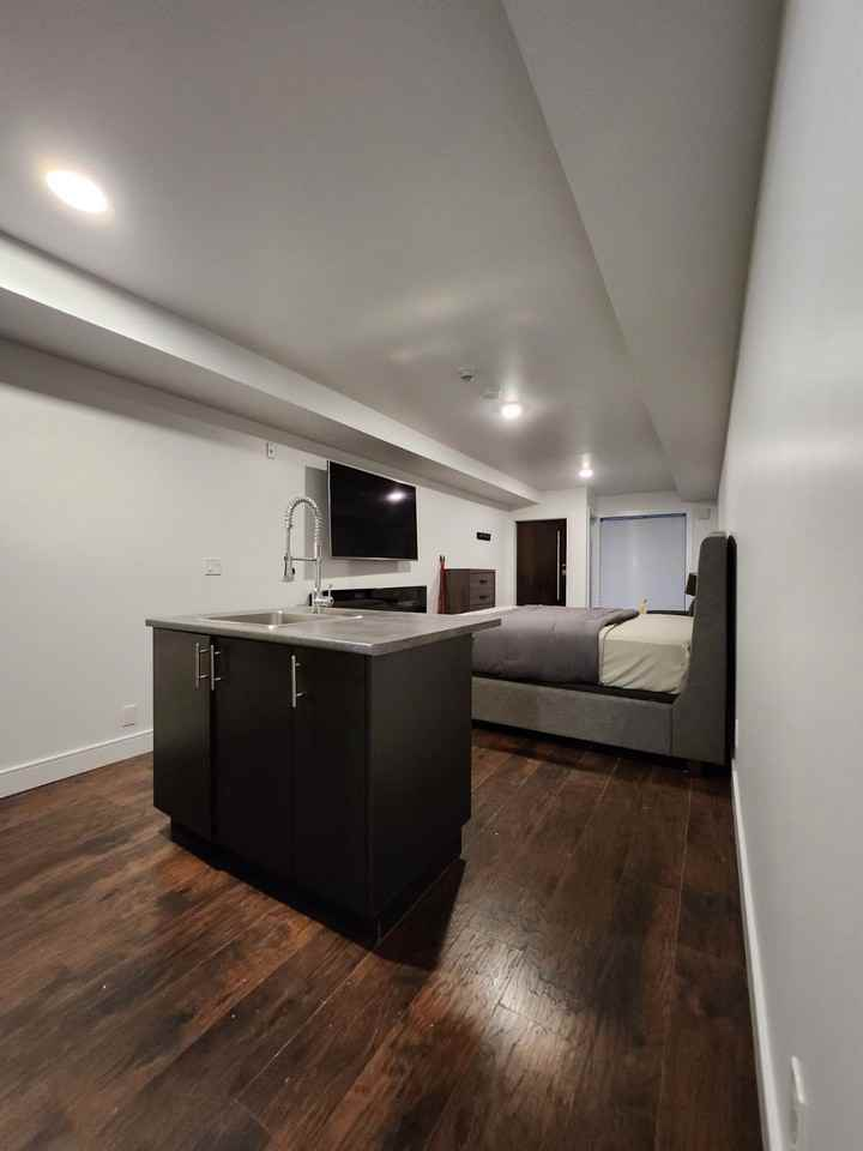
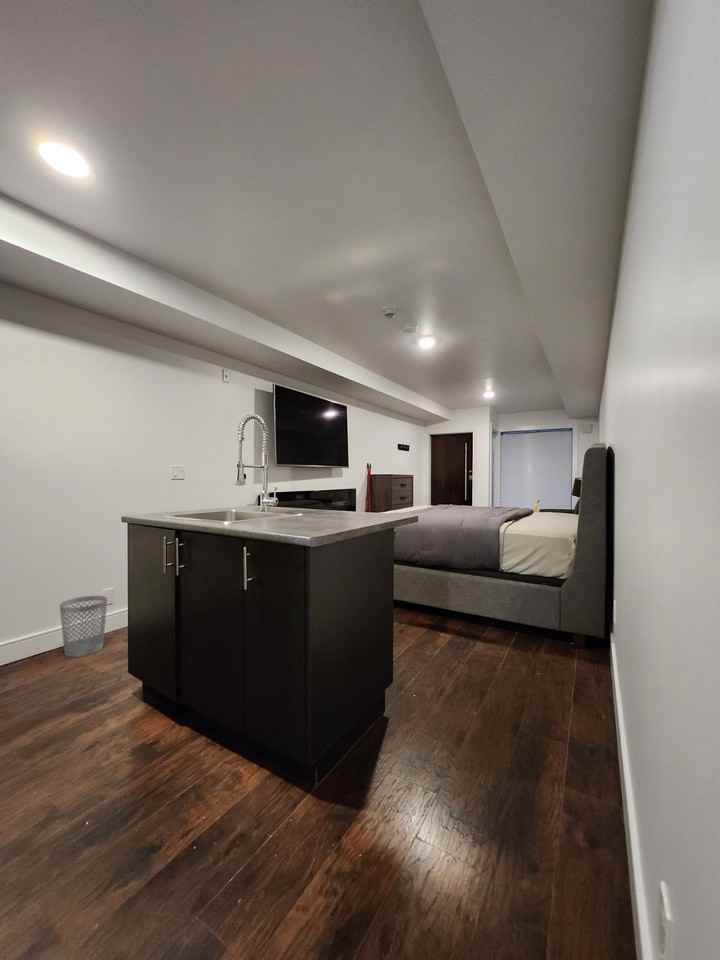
+ wastebasket (84, 626)
